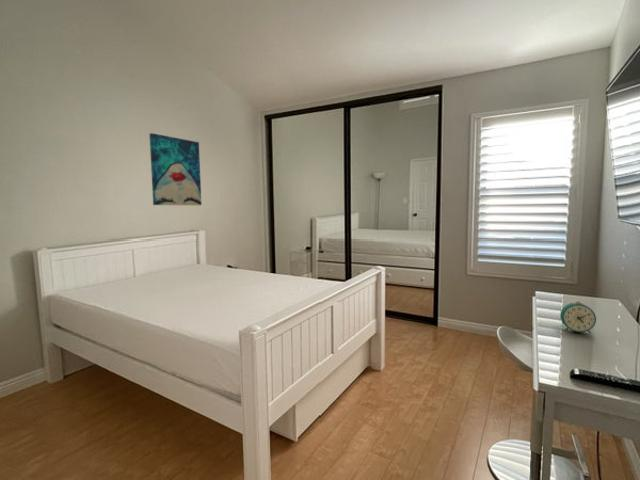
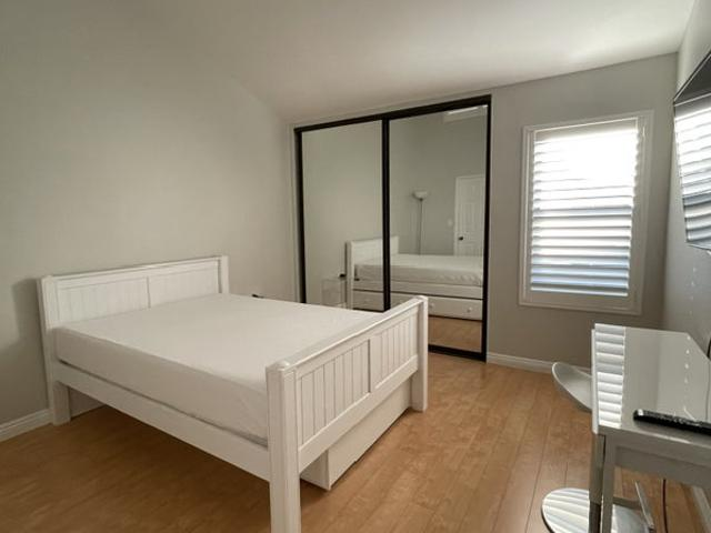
- alarm clock (577, 316)
- wall art (177, 172)
